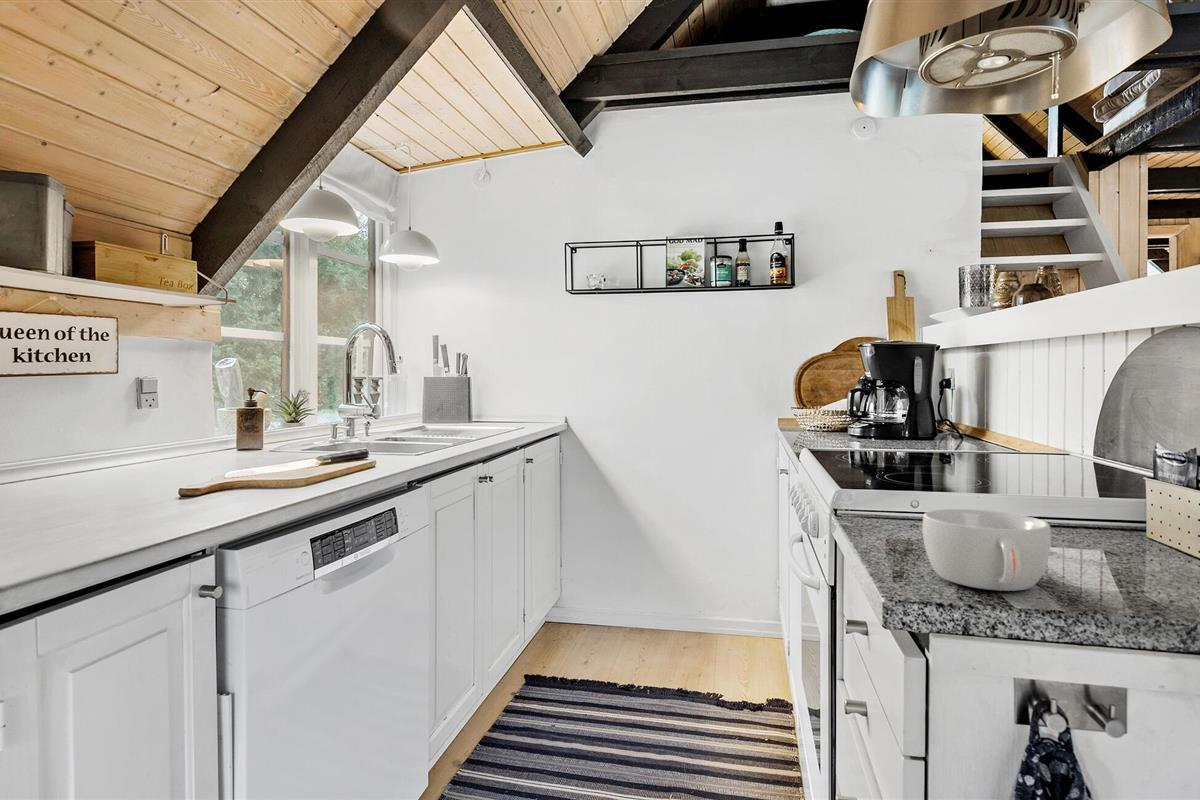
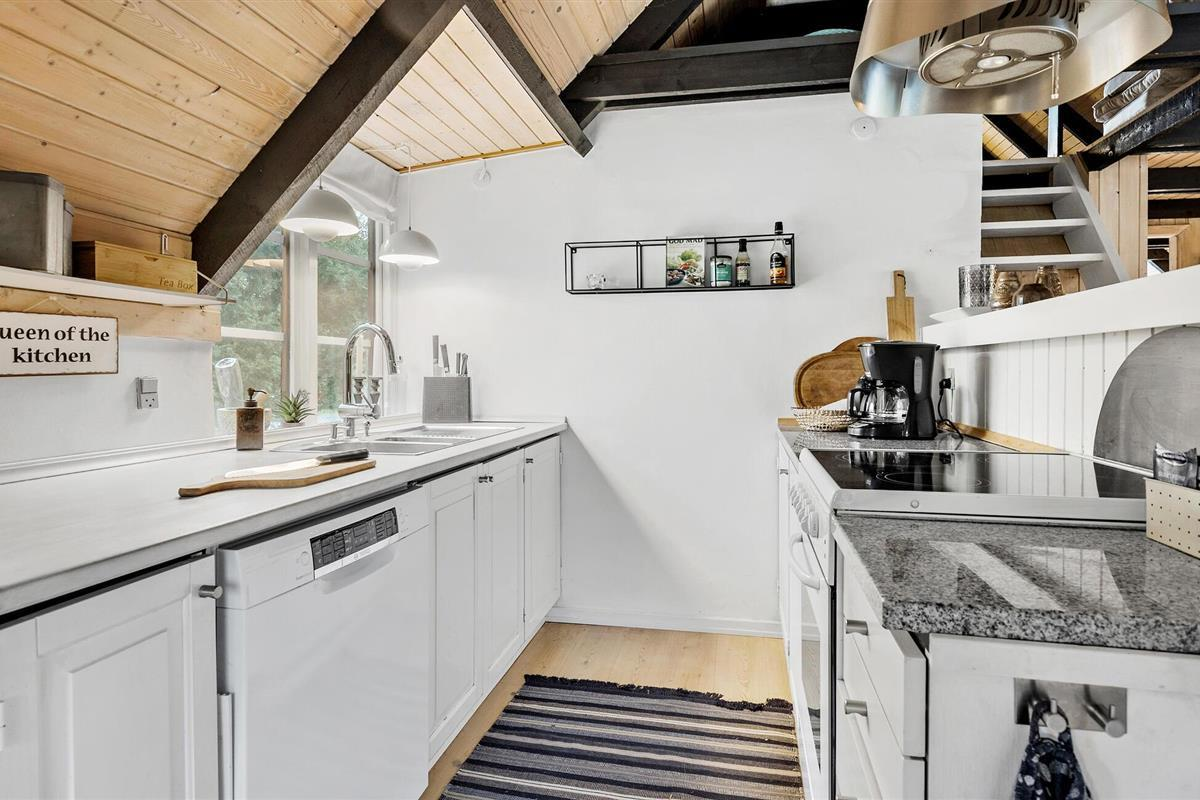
- bowl (987, 552)
